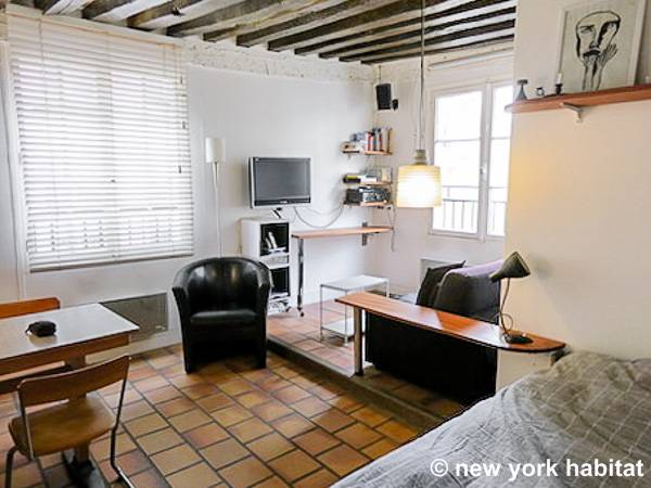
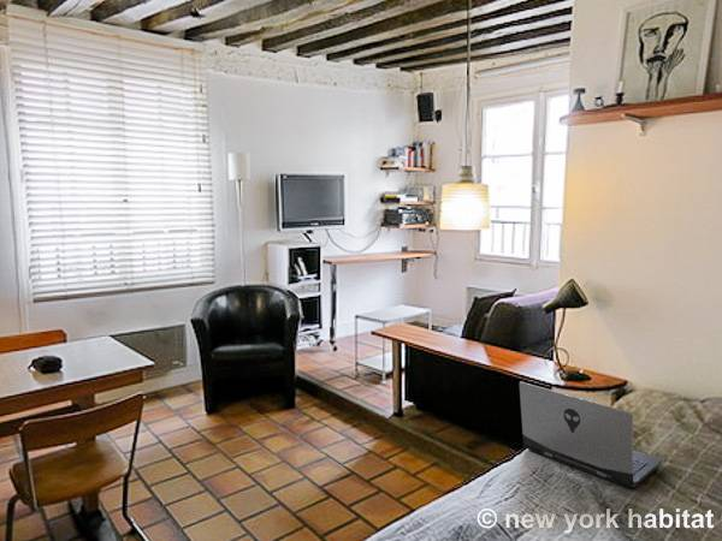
+ laptop (590, 422)
